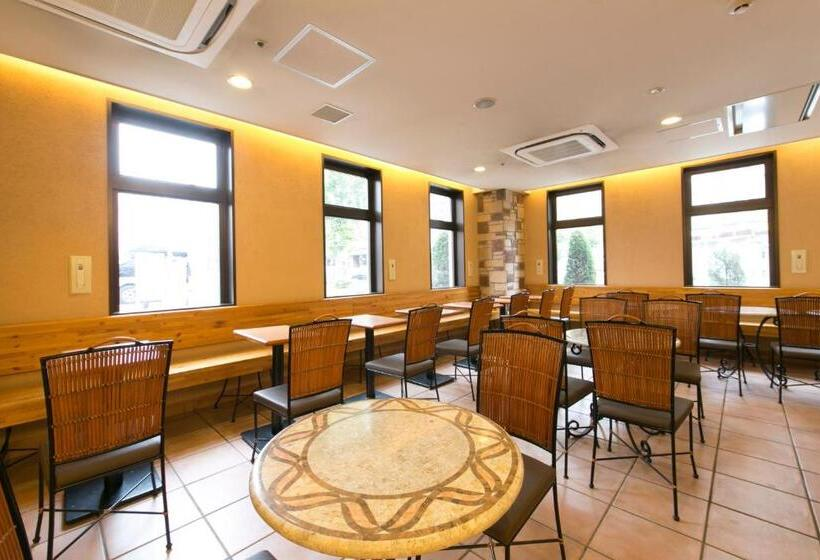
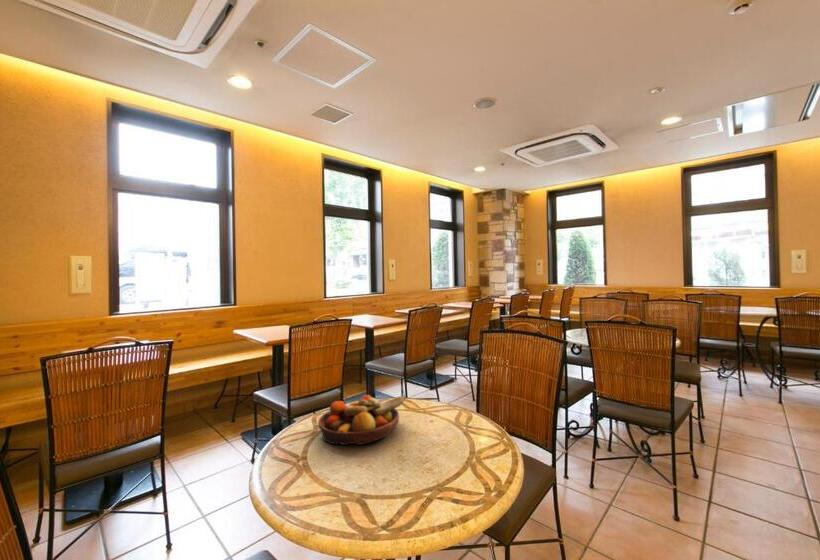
+ fruit bowl (360, 413)
